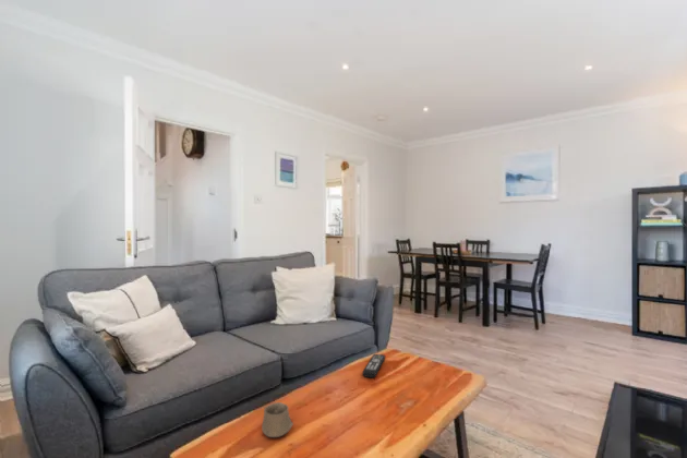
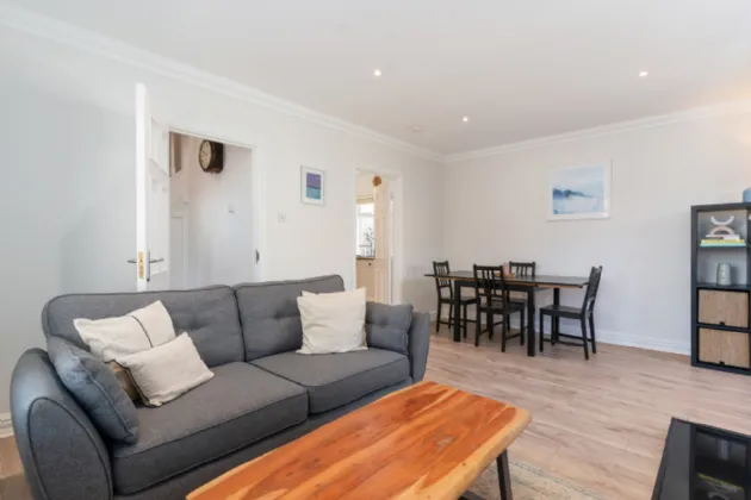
- remote control (374, 364)
- cup (276, 420)
